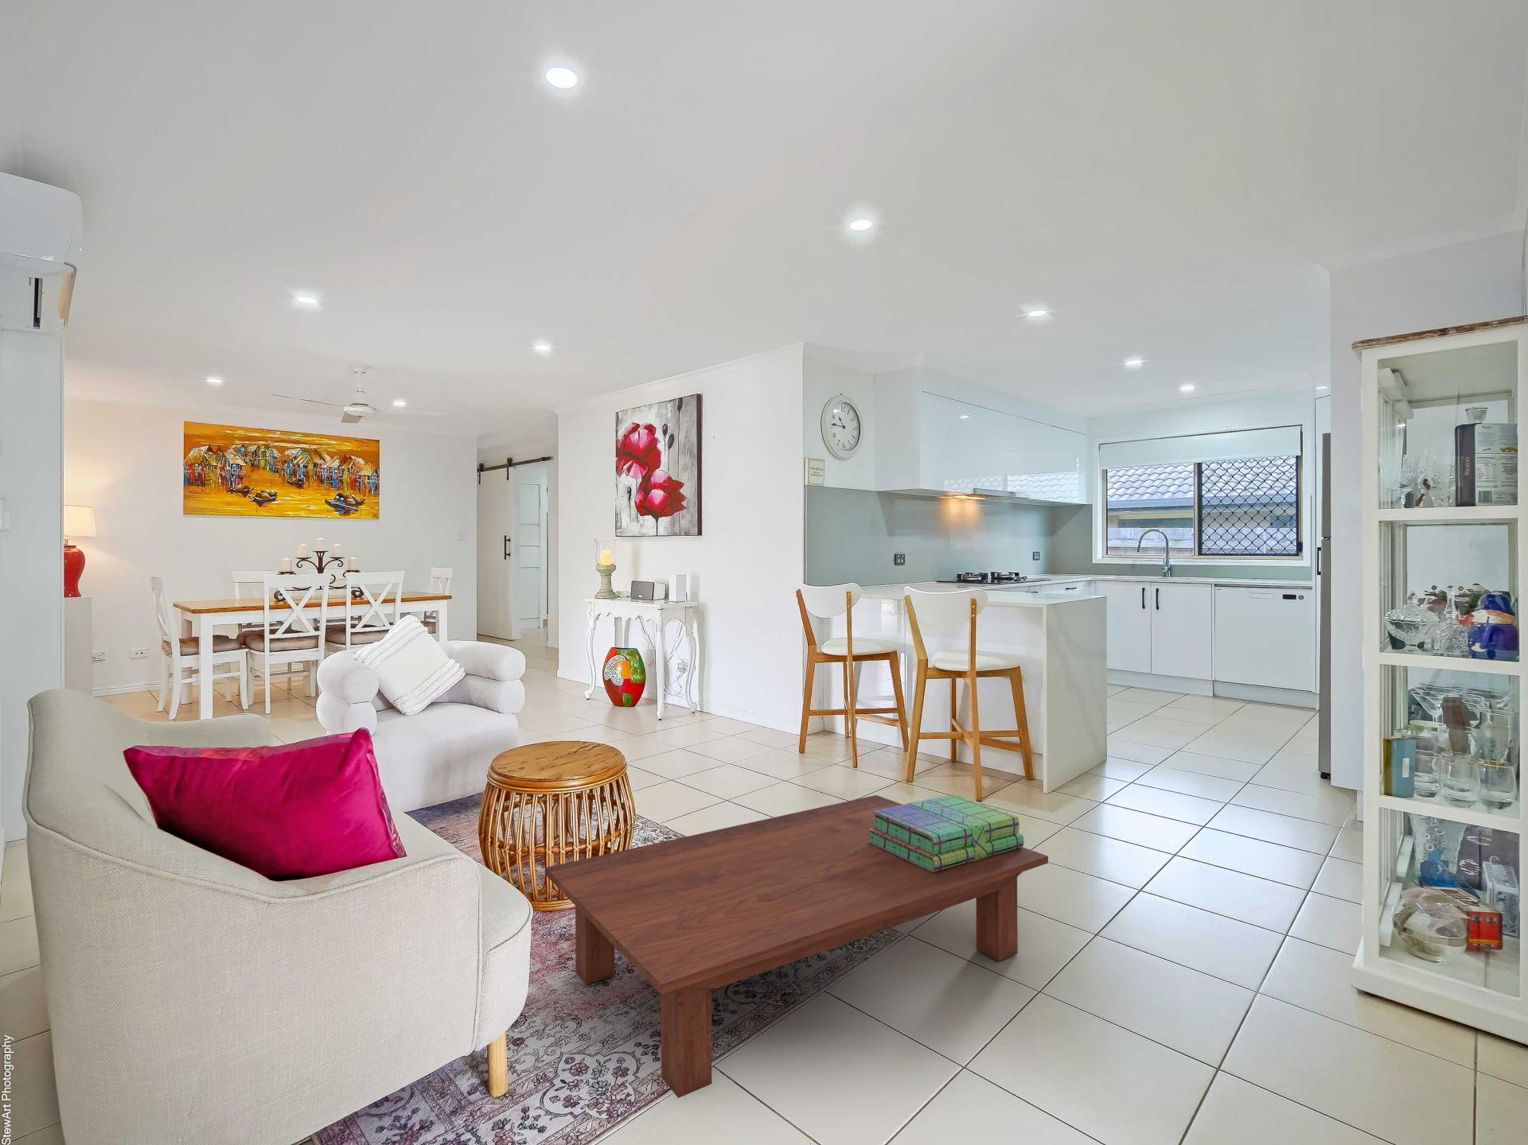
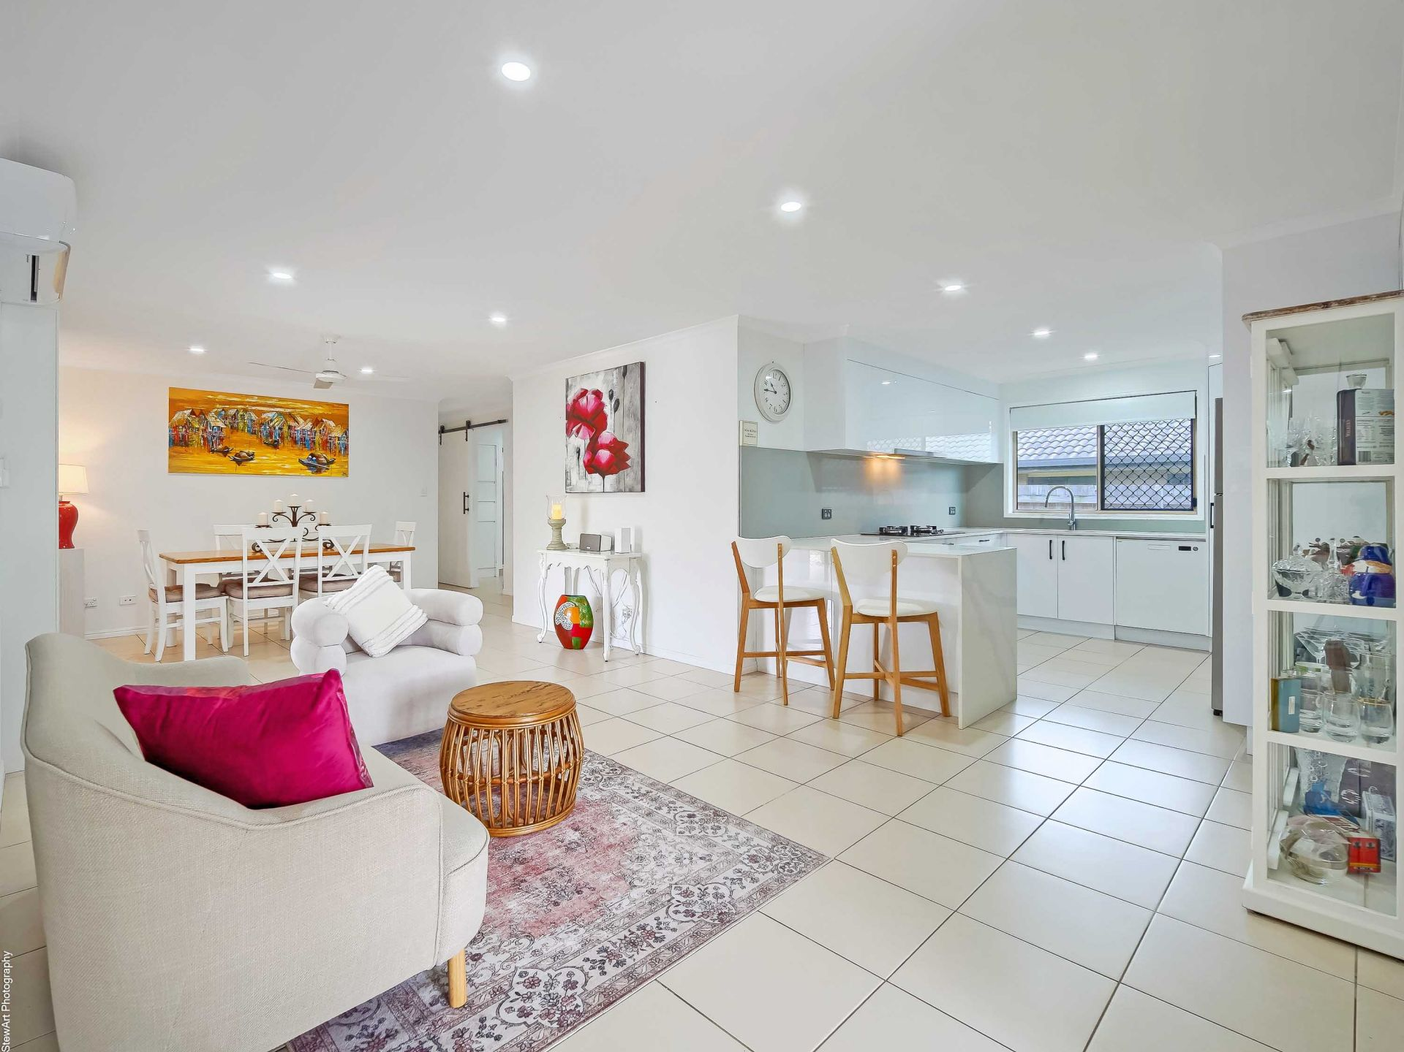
- coffee table (800, 912)
- stack of books (944, 829)
